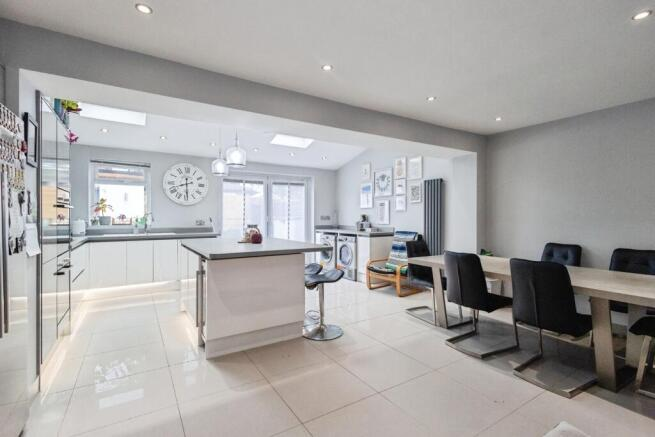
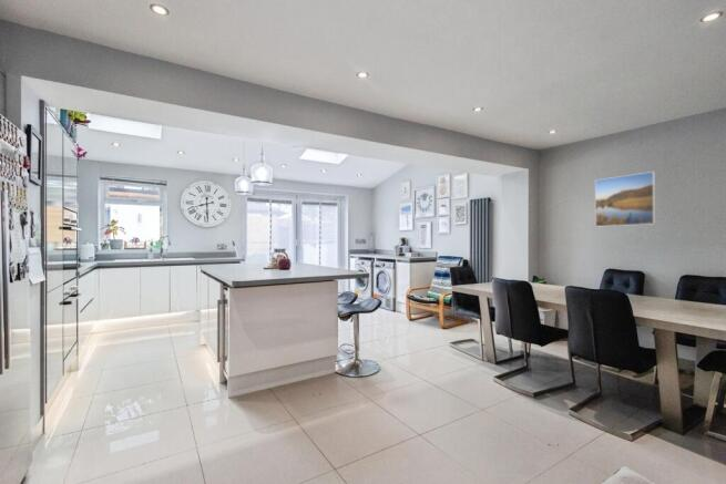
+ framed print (623, 200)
